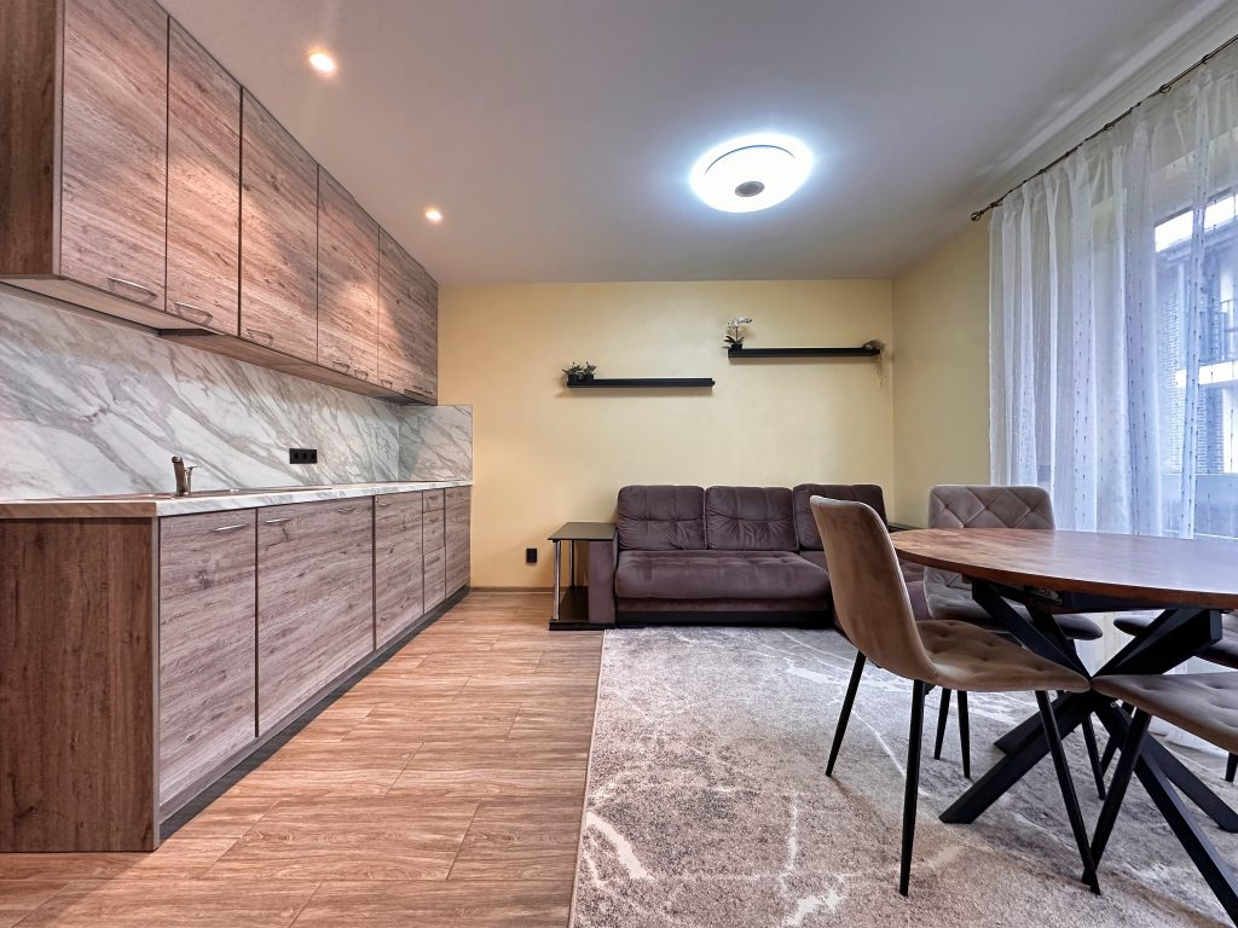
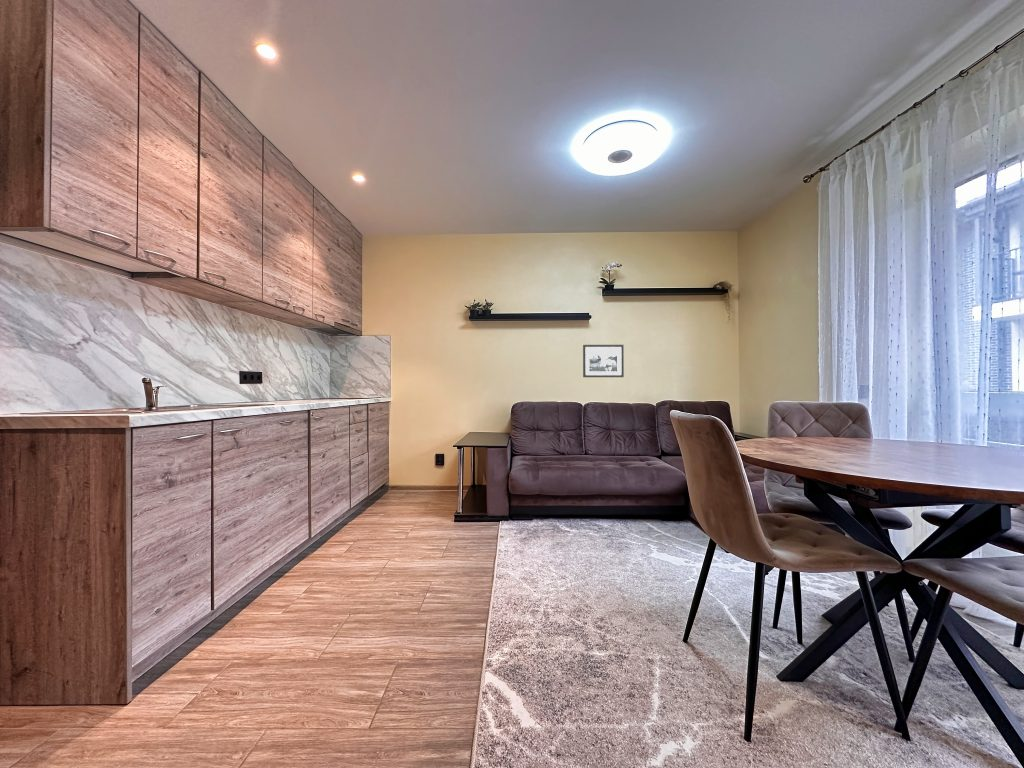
+ picture frame (603, 361)
